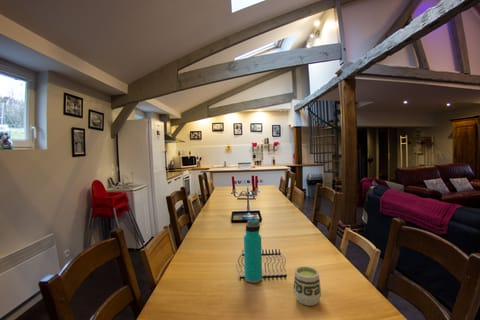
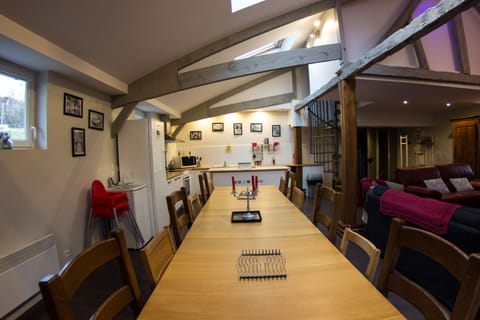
- cup (307, 285)
- water bottle (252, 249)
